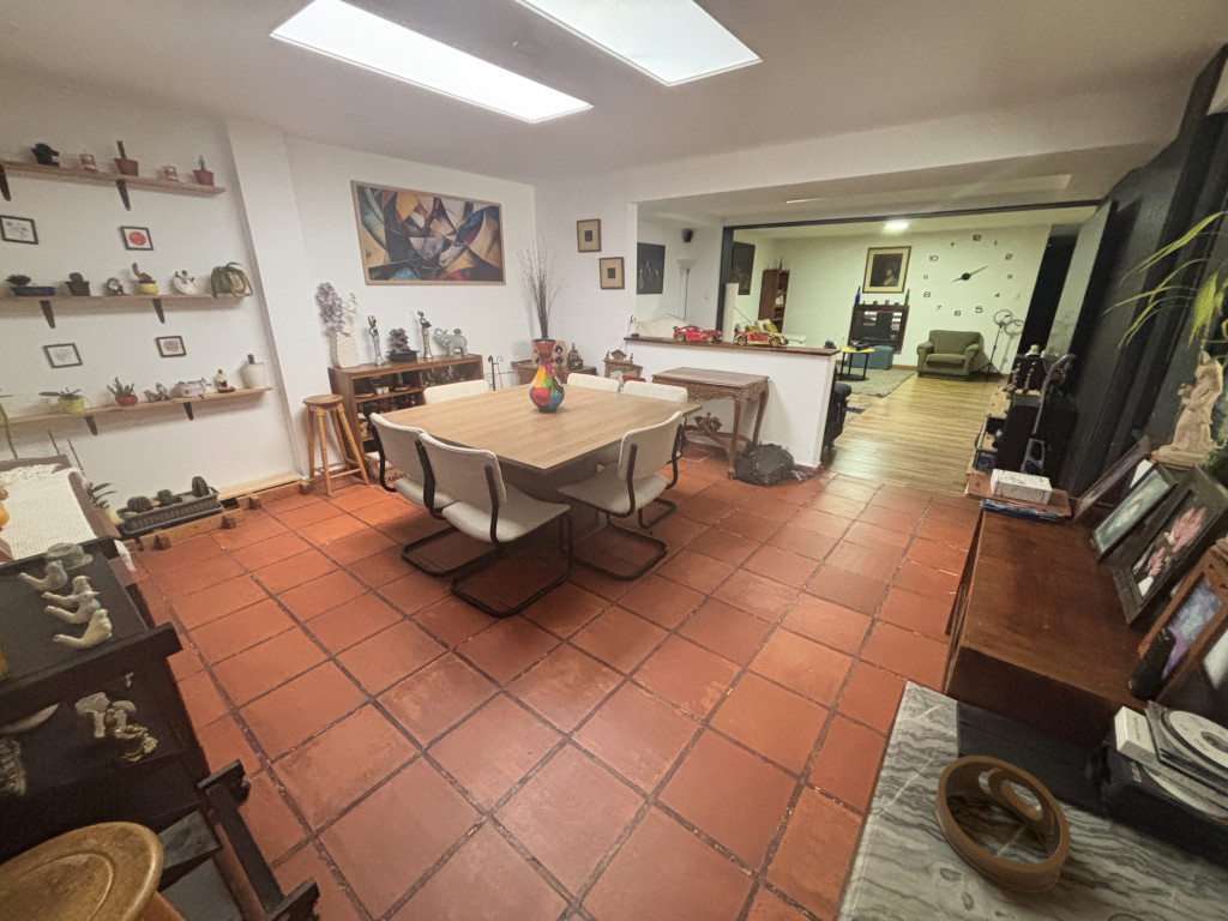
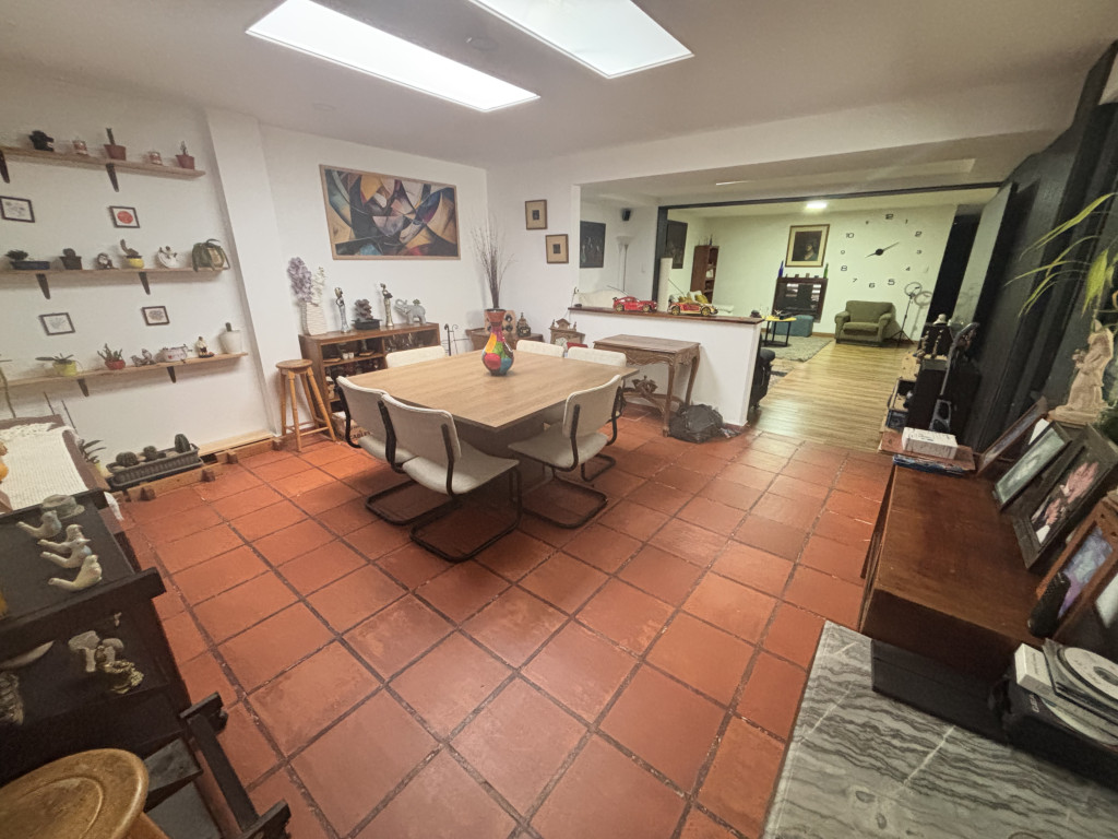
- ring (1004, 806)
